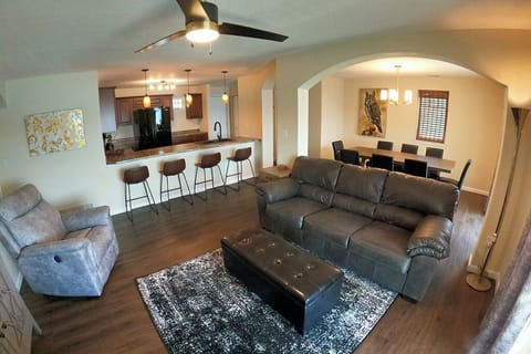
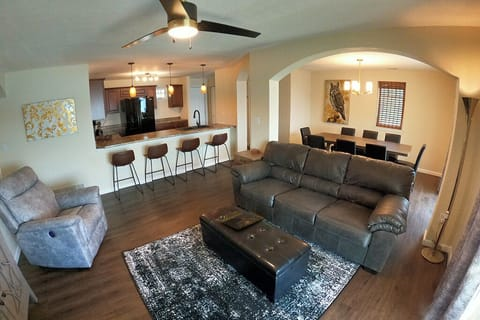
+ decorative tray (242, 220)
